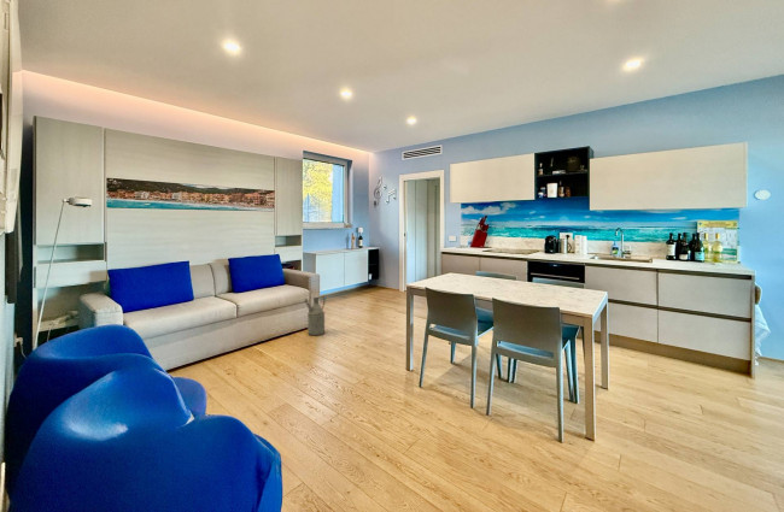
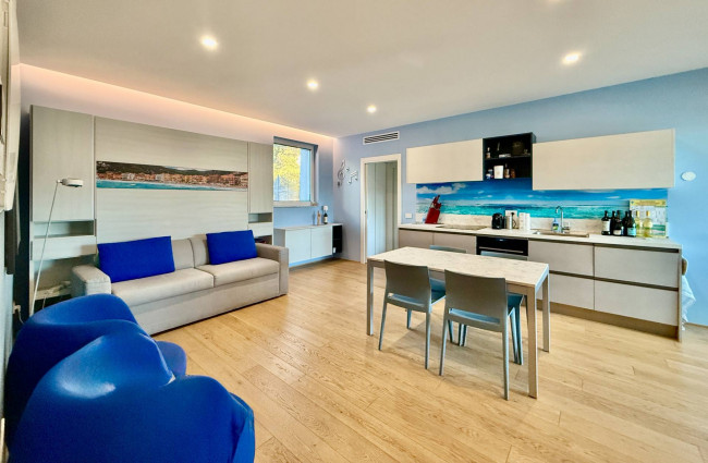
- watering can (315, 314)
